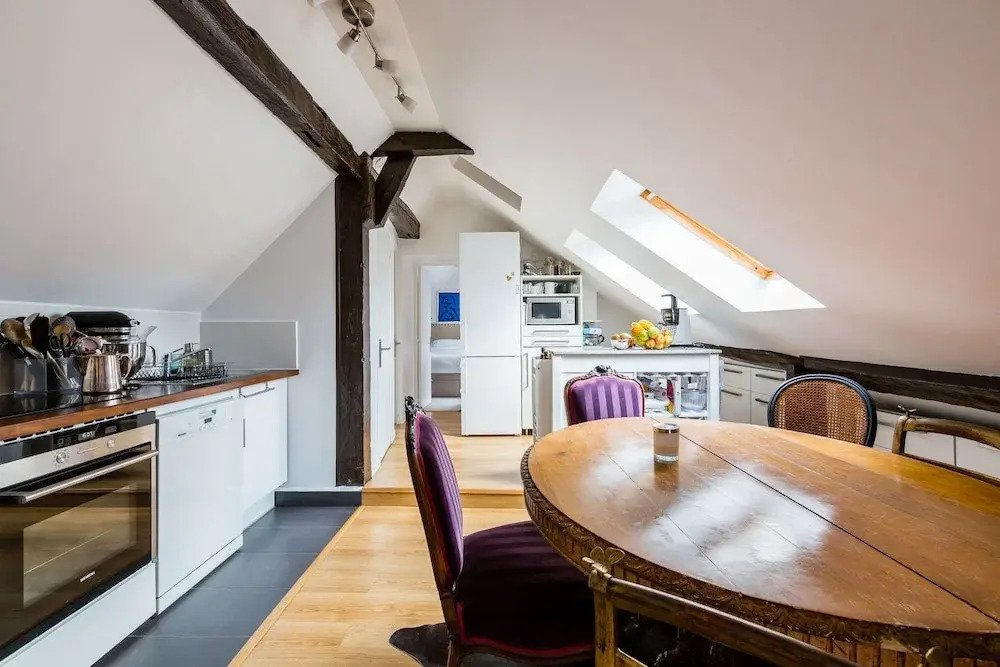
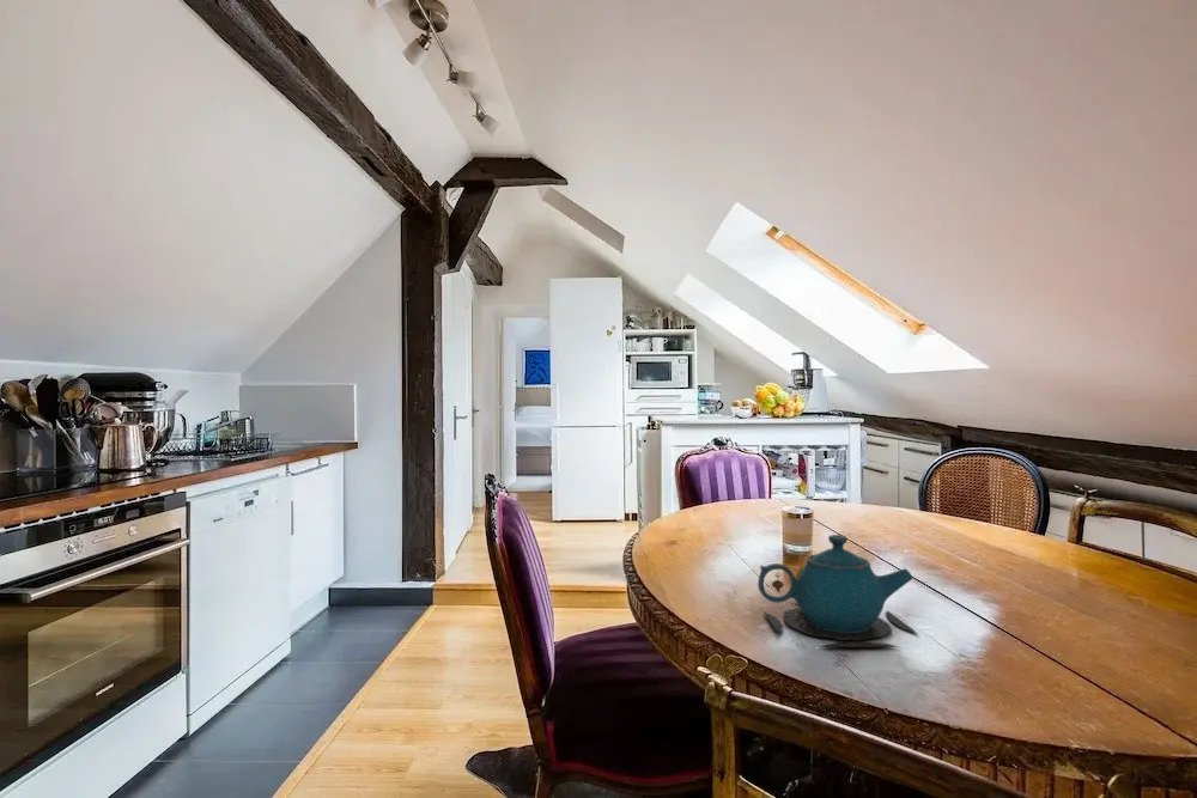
+ teapot (832, 579)
